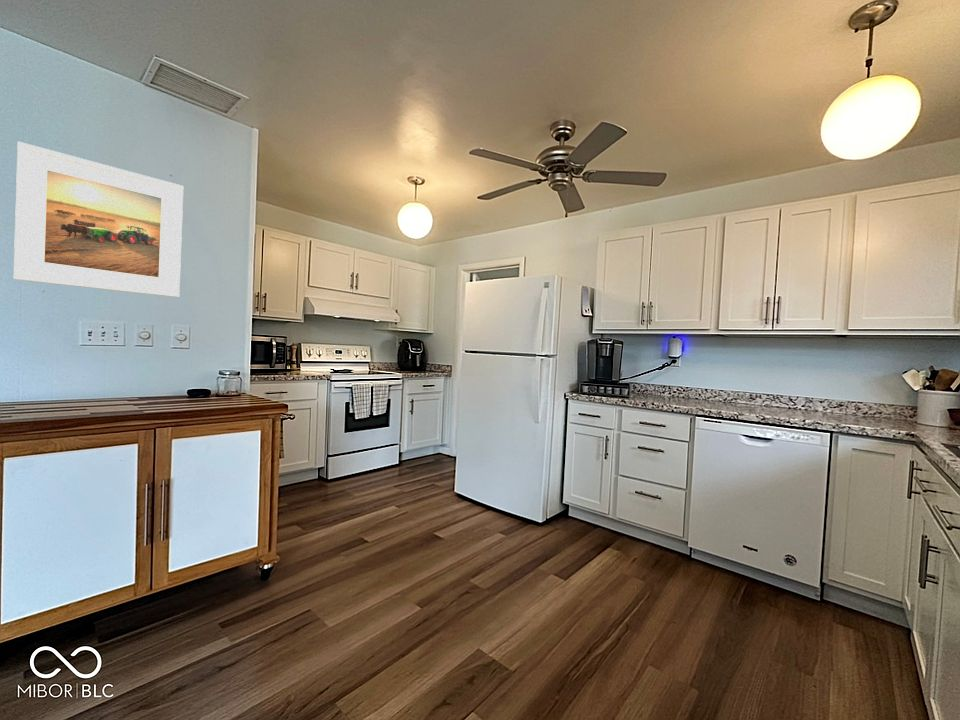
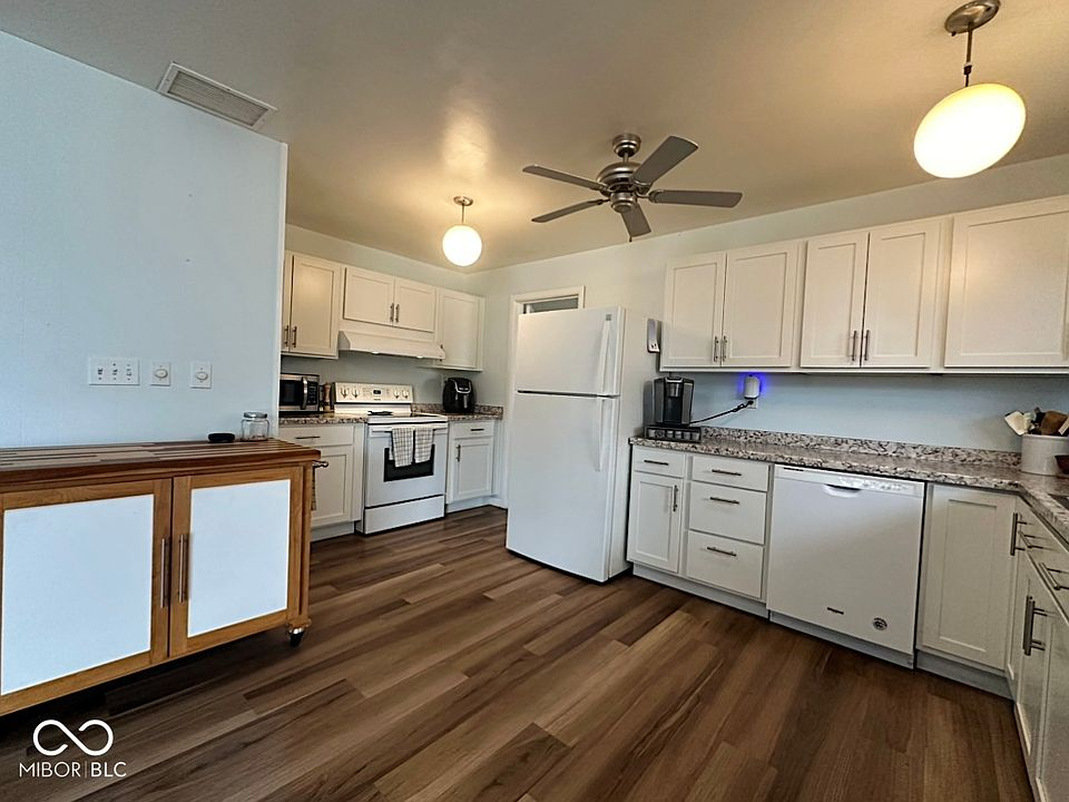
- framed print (107, 228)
